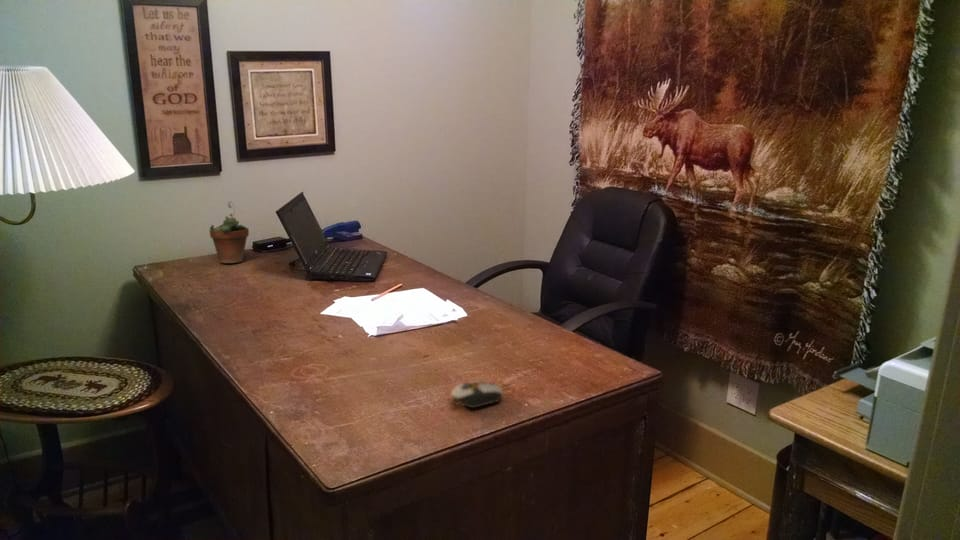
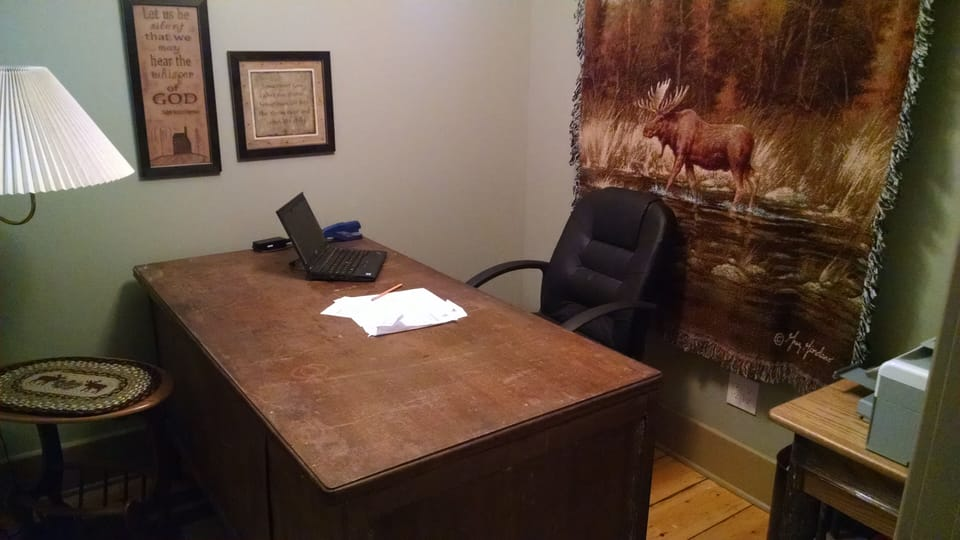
- succulent plant (229, 232)
- computer mouse (481, 389)
